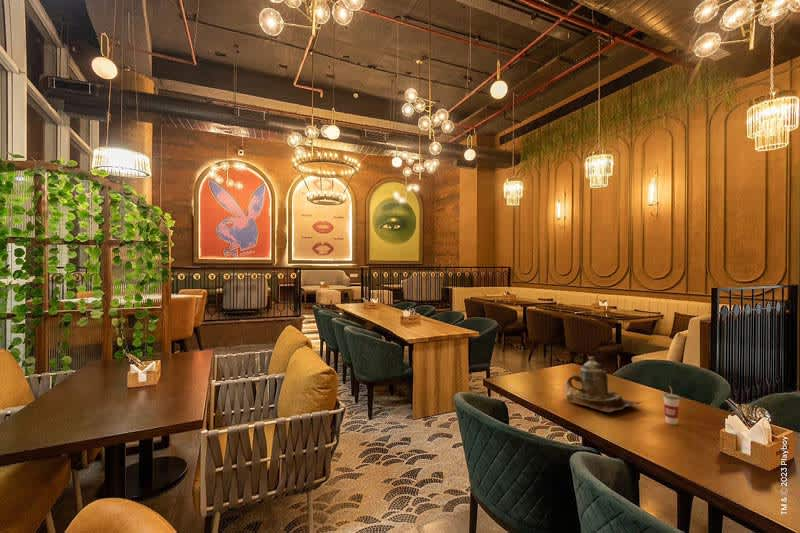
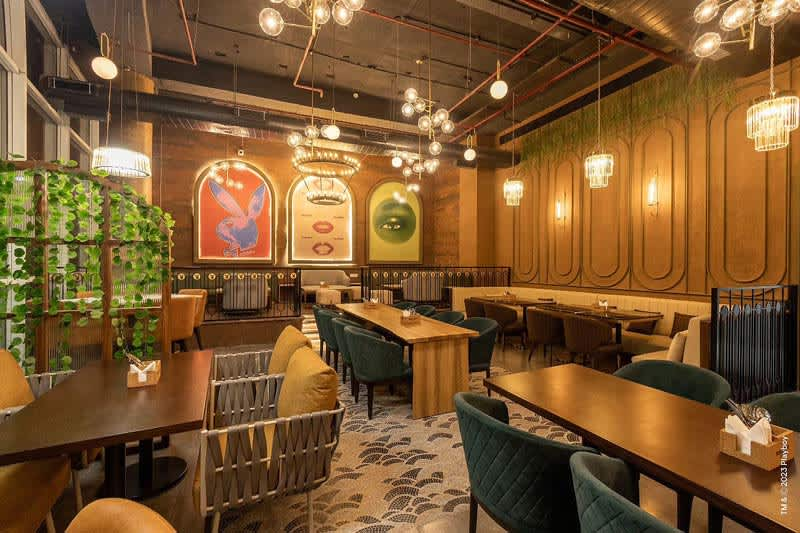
- cup (671, 404)
- teapot (600, 380)
